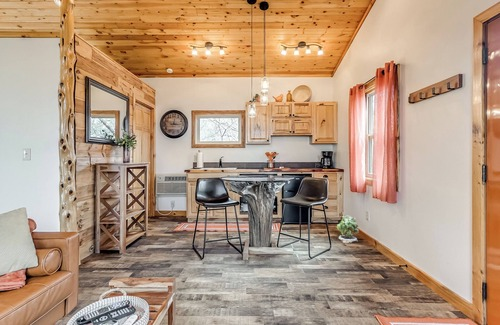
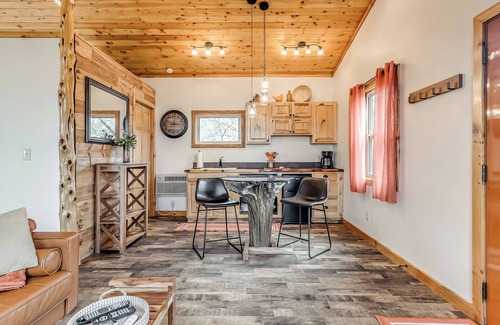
- potted plant (347, 227)
